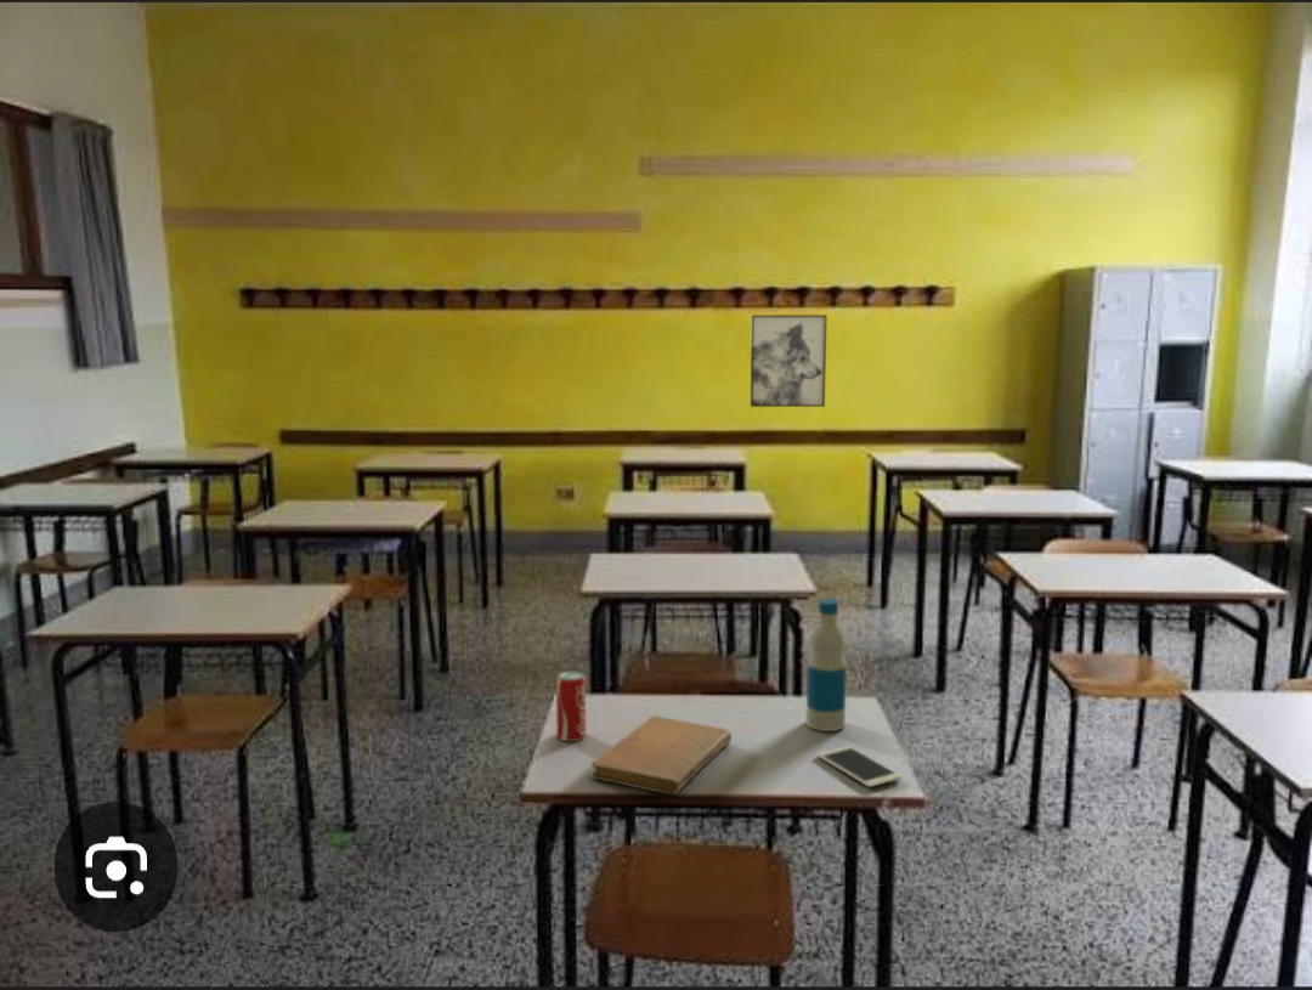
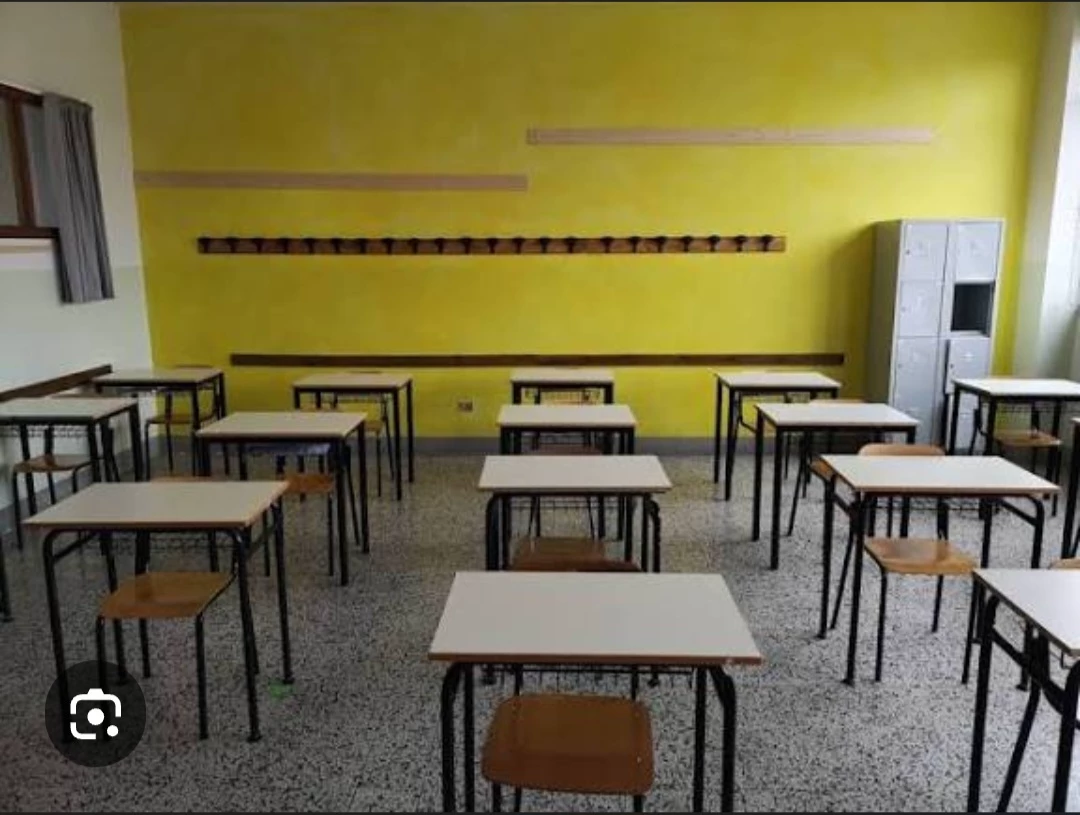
- bottle (826, 662)
- notebook (663, 752)
- beverage can (571, 705)
- wall art (787, 361)
- smartphone (858, 765)
